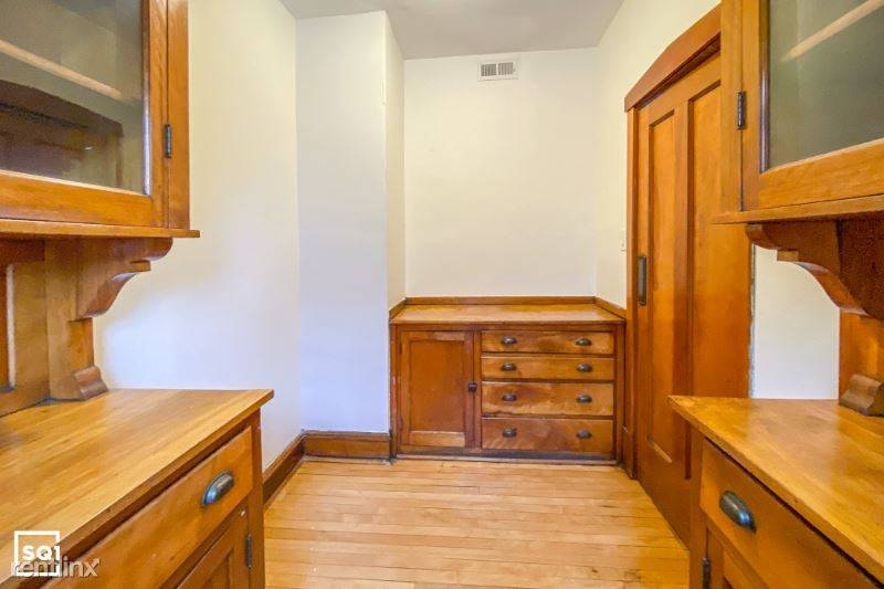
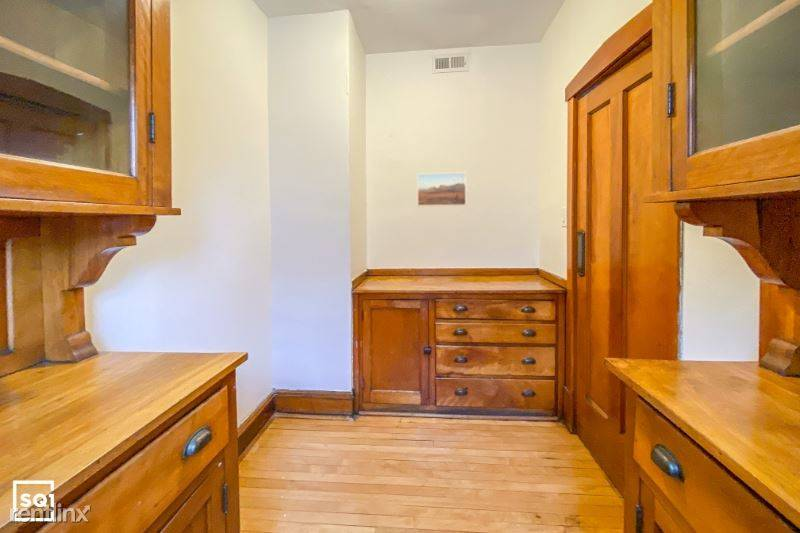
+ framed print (441, 189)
